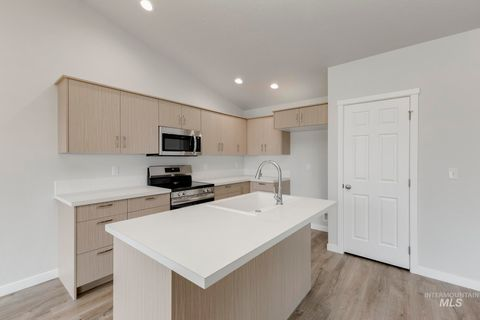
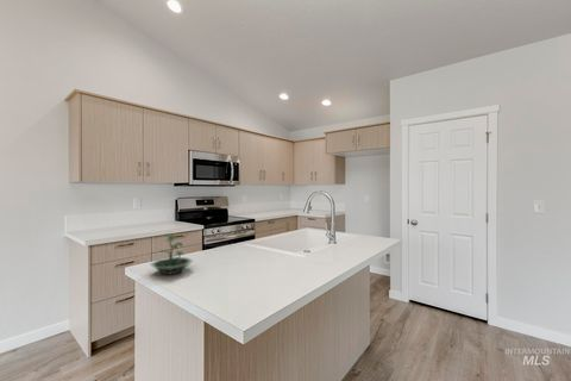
+ terrarium (170, 241)
